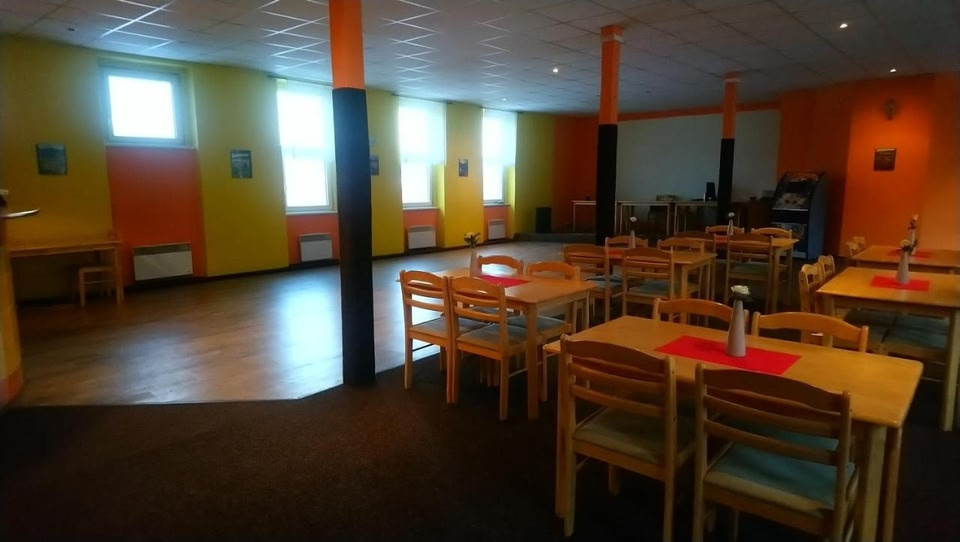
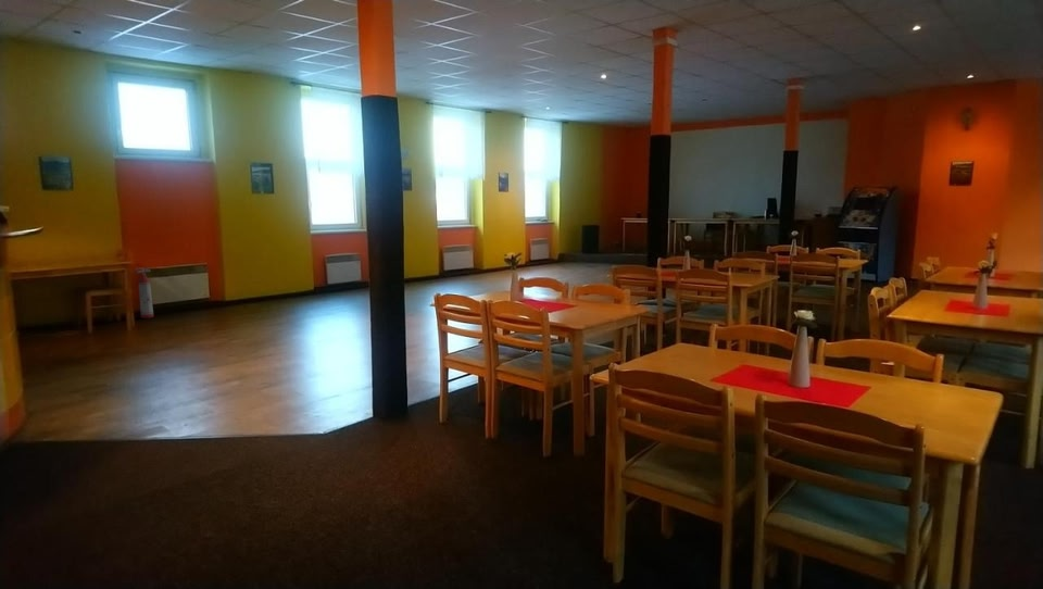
+ fire extinguisher (144, 292)
